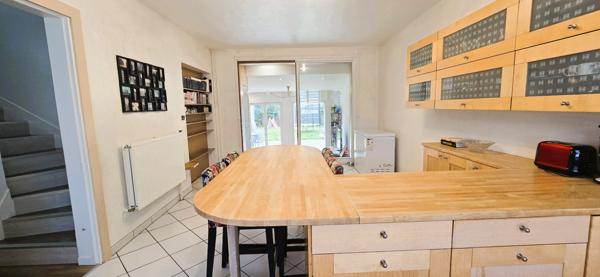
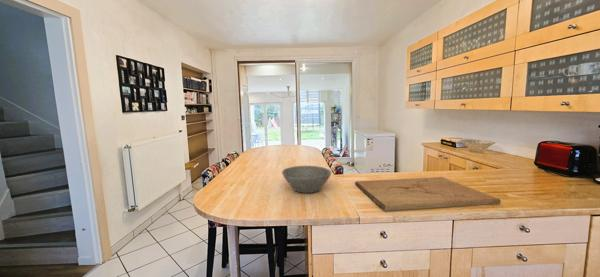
+ bowl (306, 180)
+ cutting board (418, 190)
